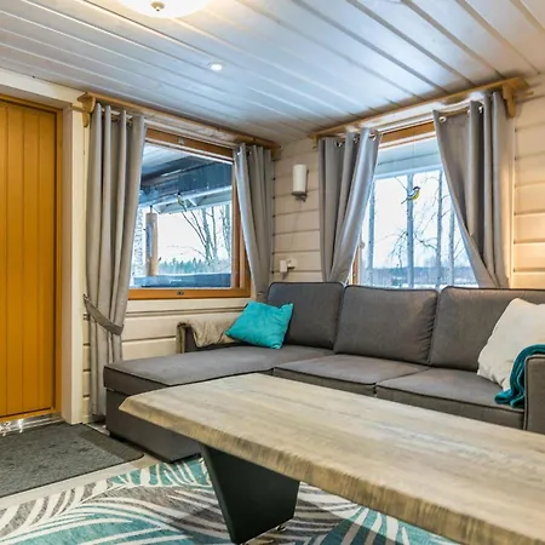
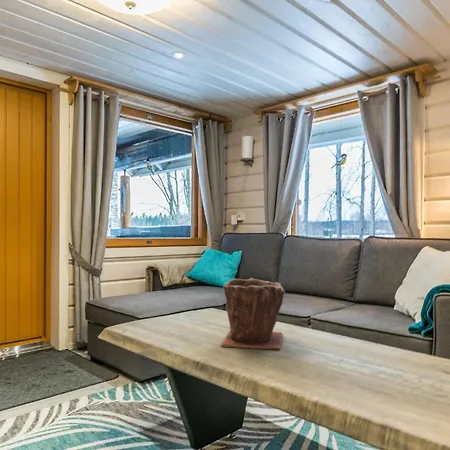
+ plant pot (253, 310)
